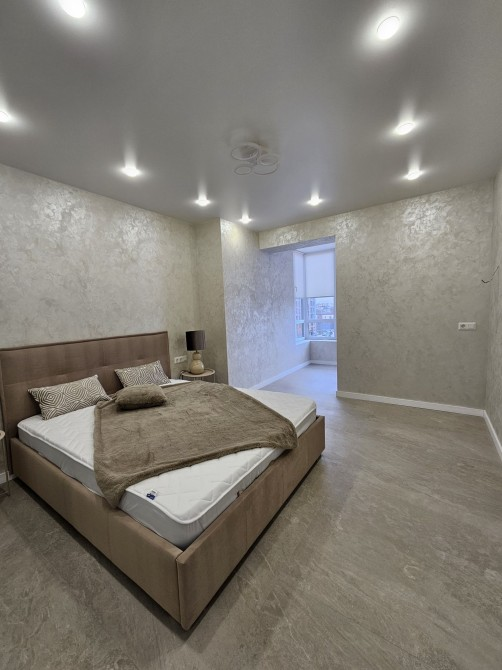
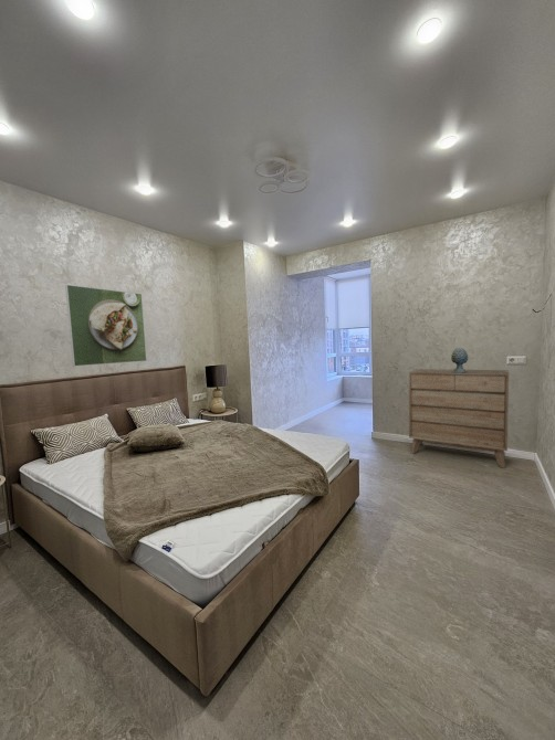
+ dresser (457, 413)
+ decorative sculpture (459, 359)
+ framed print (109, 327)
